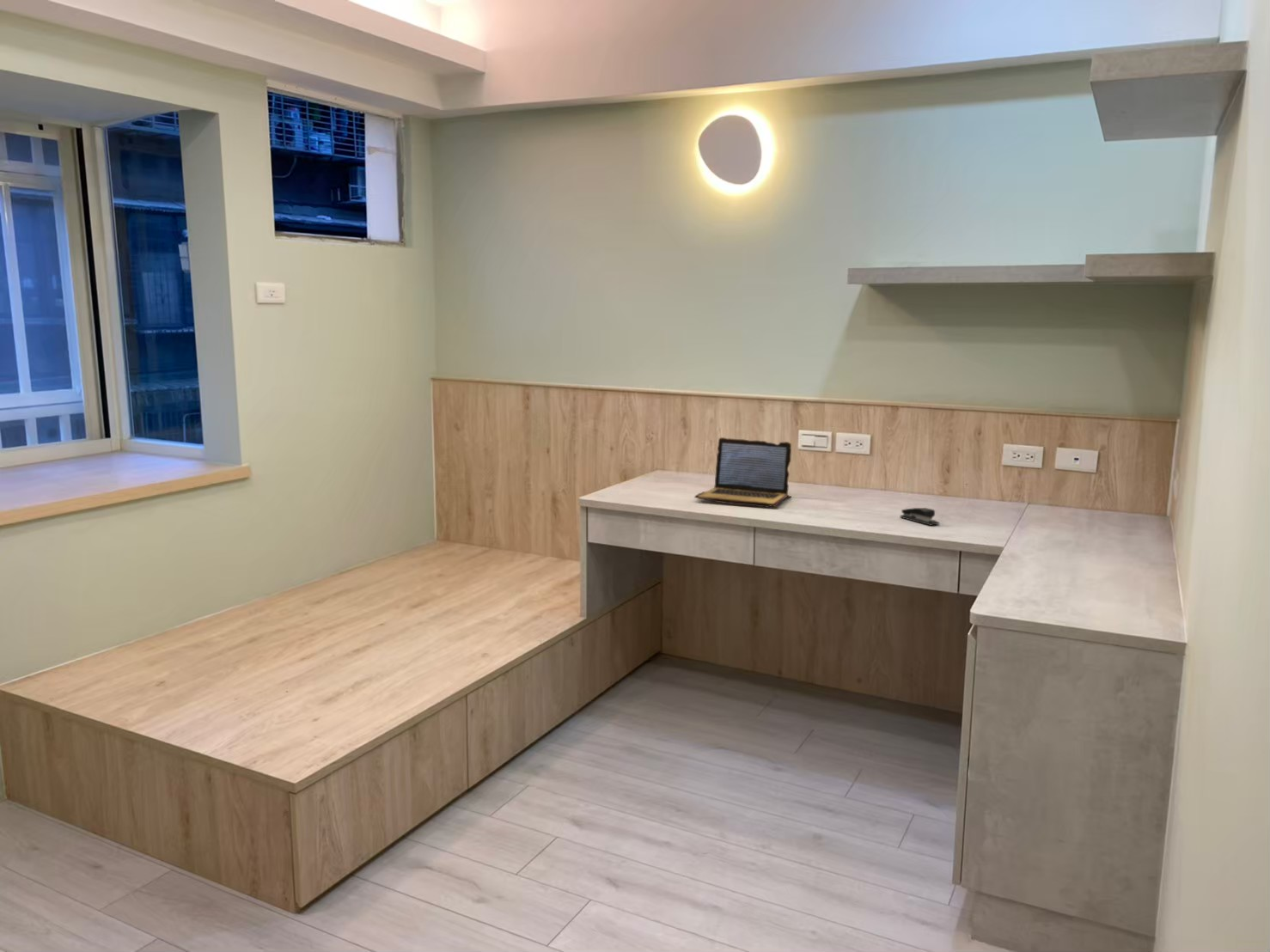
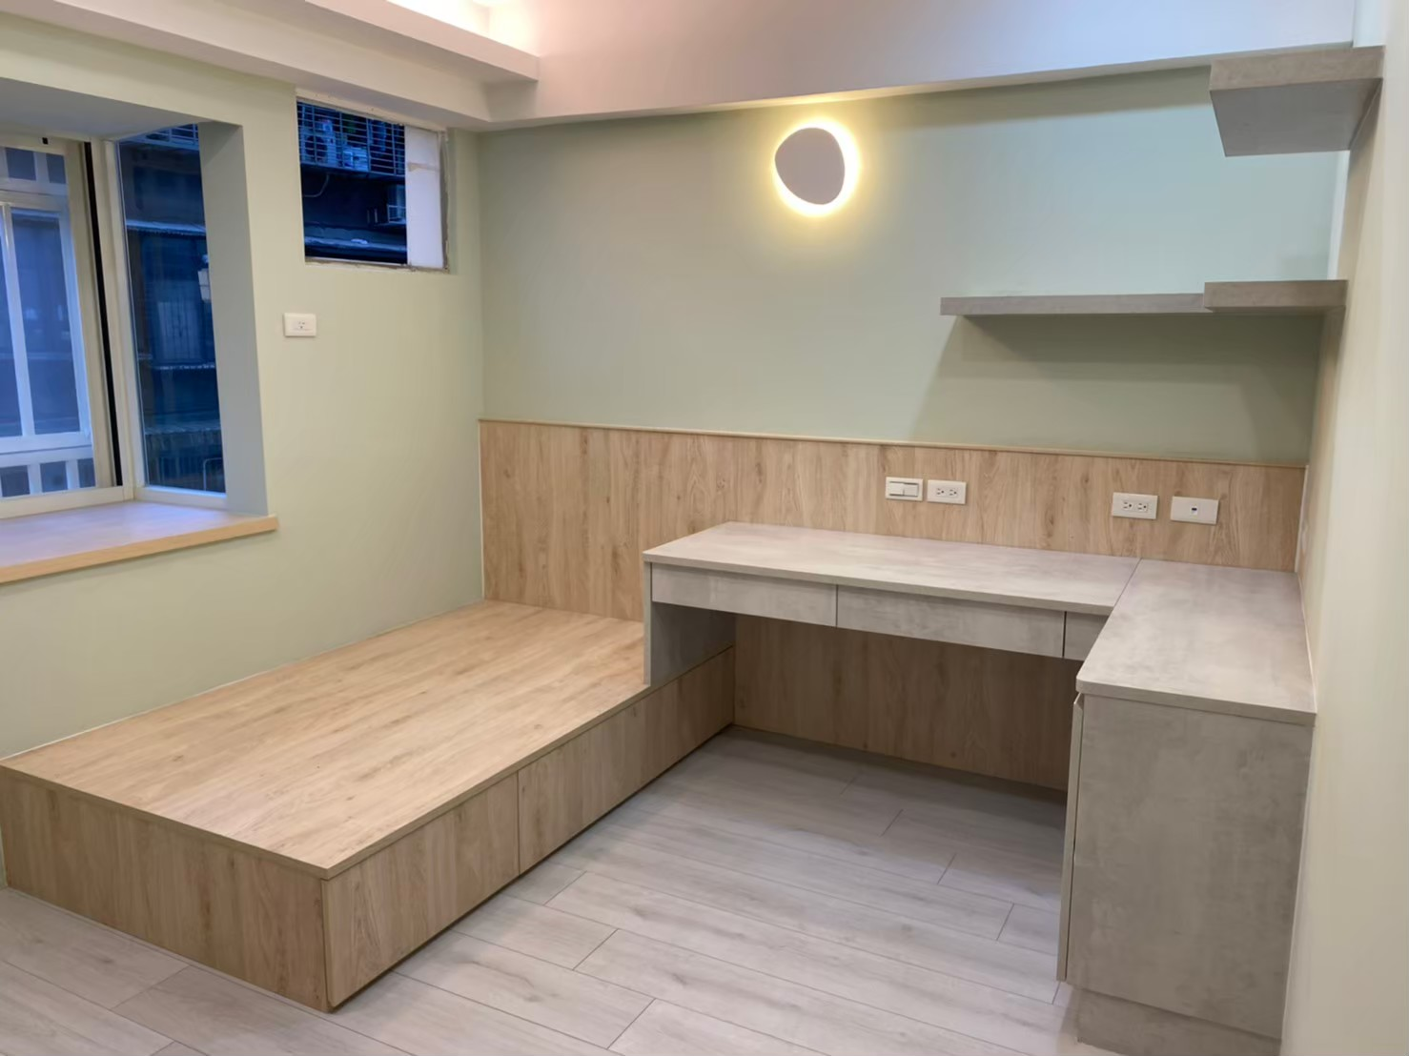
- stapler (919, 514)
- laptop (744, 471)
